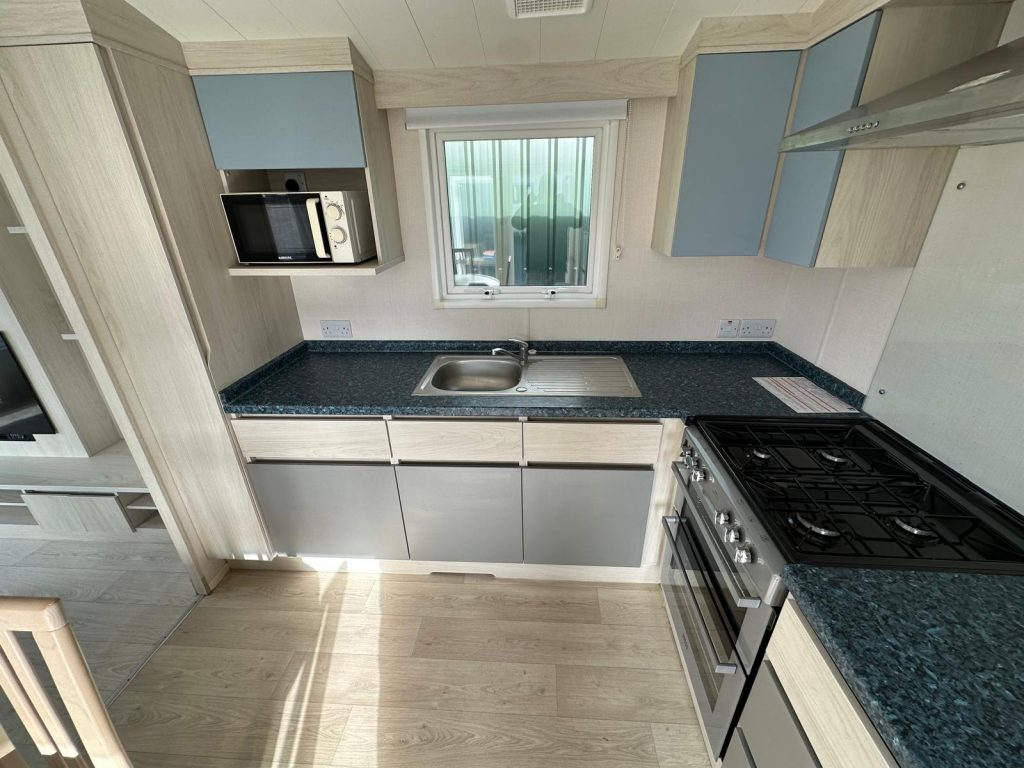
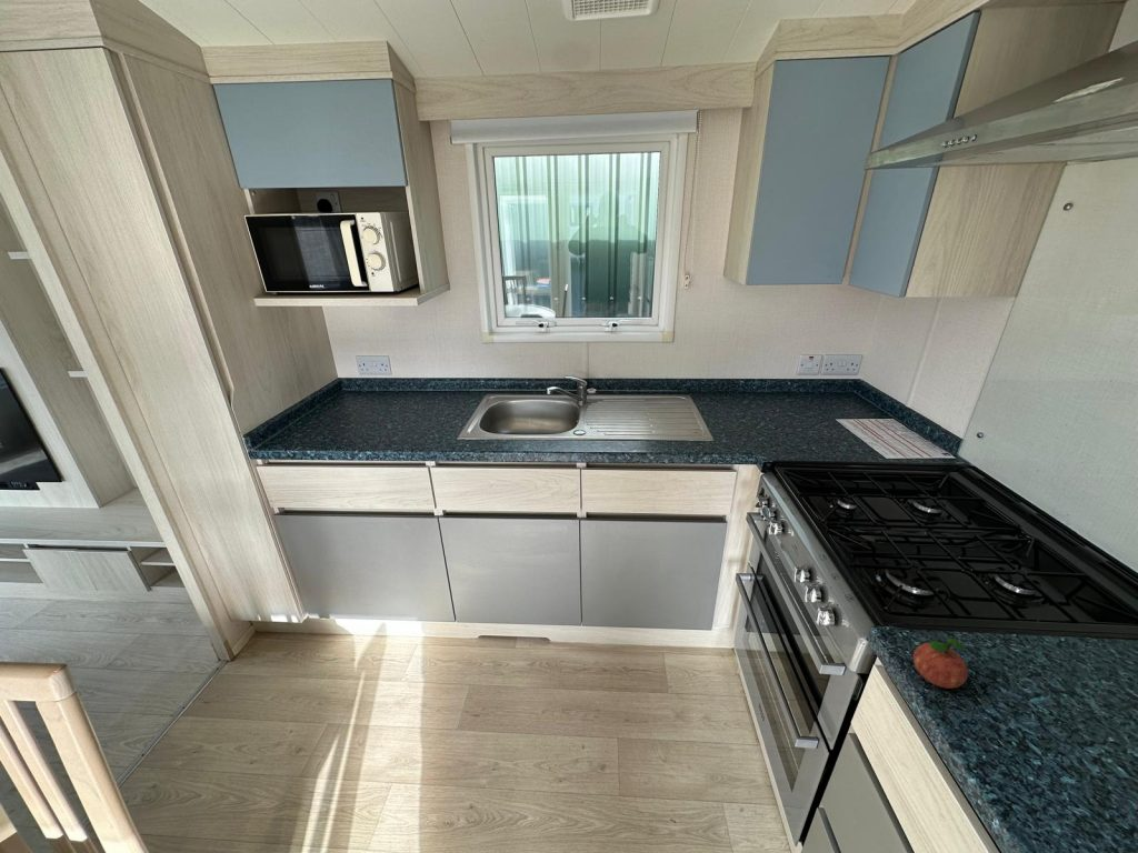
+ apple (941, 660)
